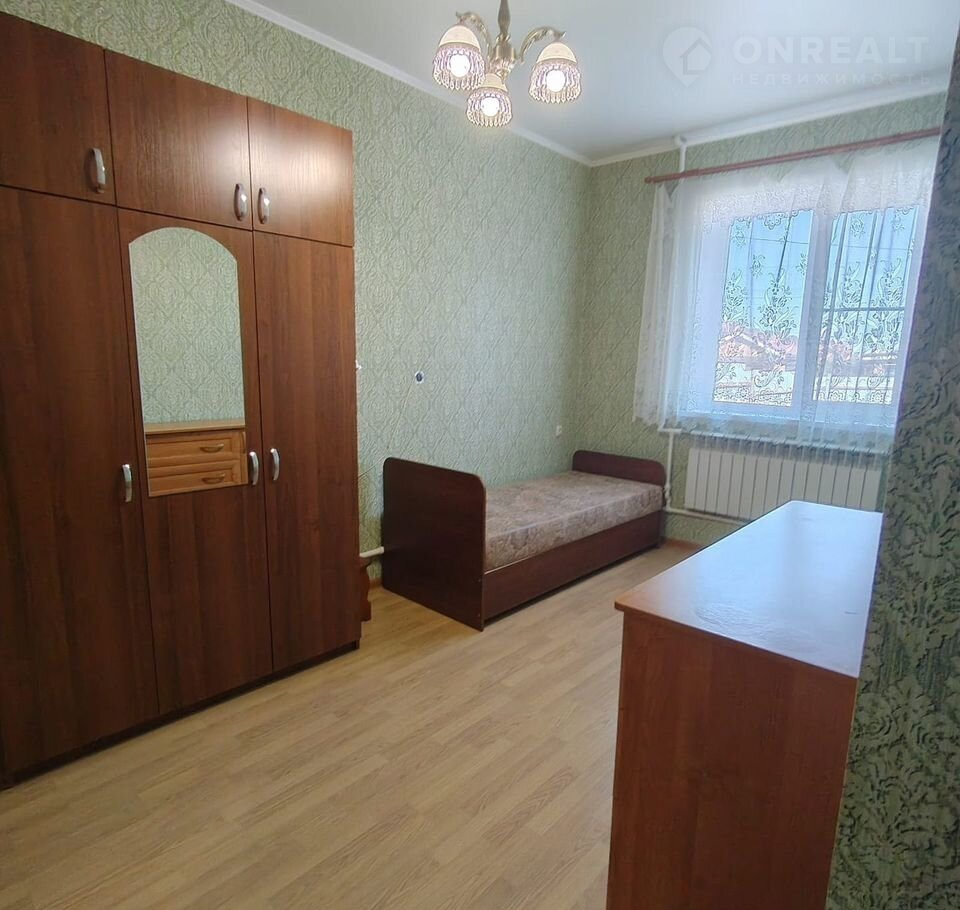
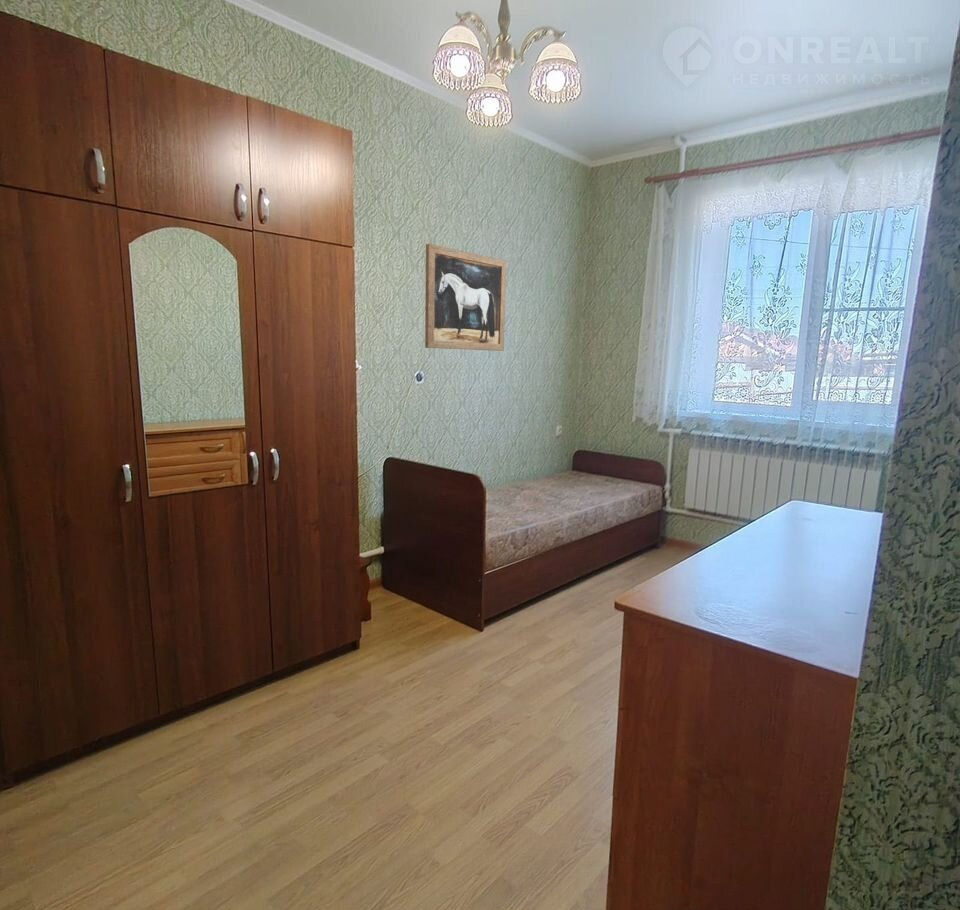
+ wall art (468, 301)
